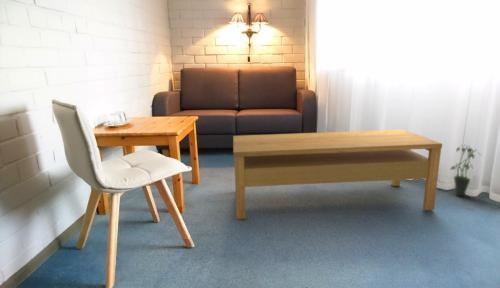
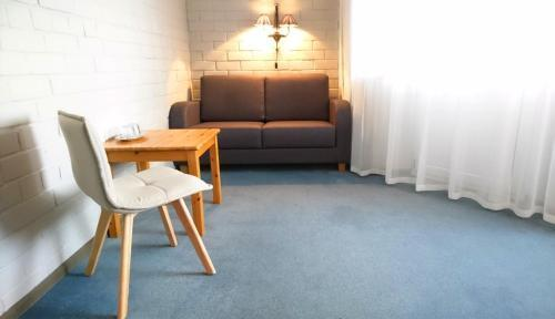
- coffee table (327, 170)
- potted plant (463, 170)
